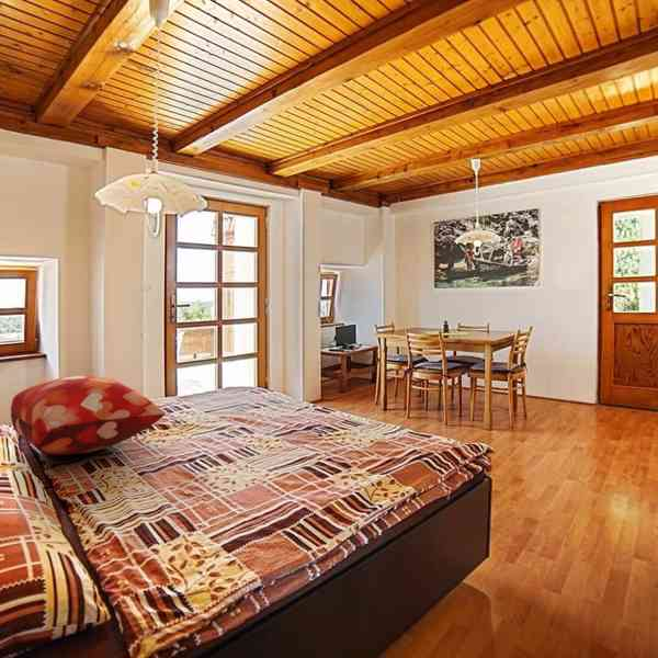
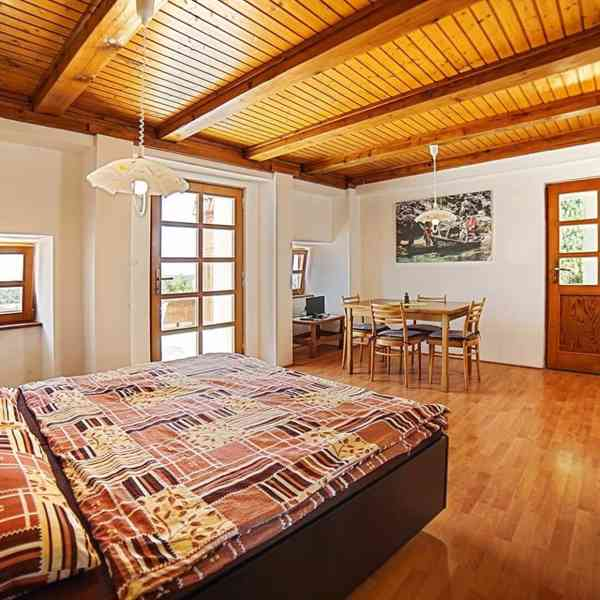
- decorative pillow (87, 412)
